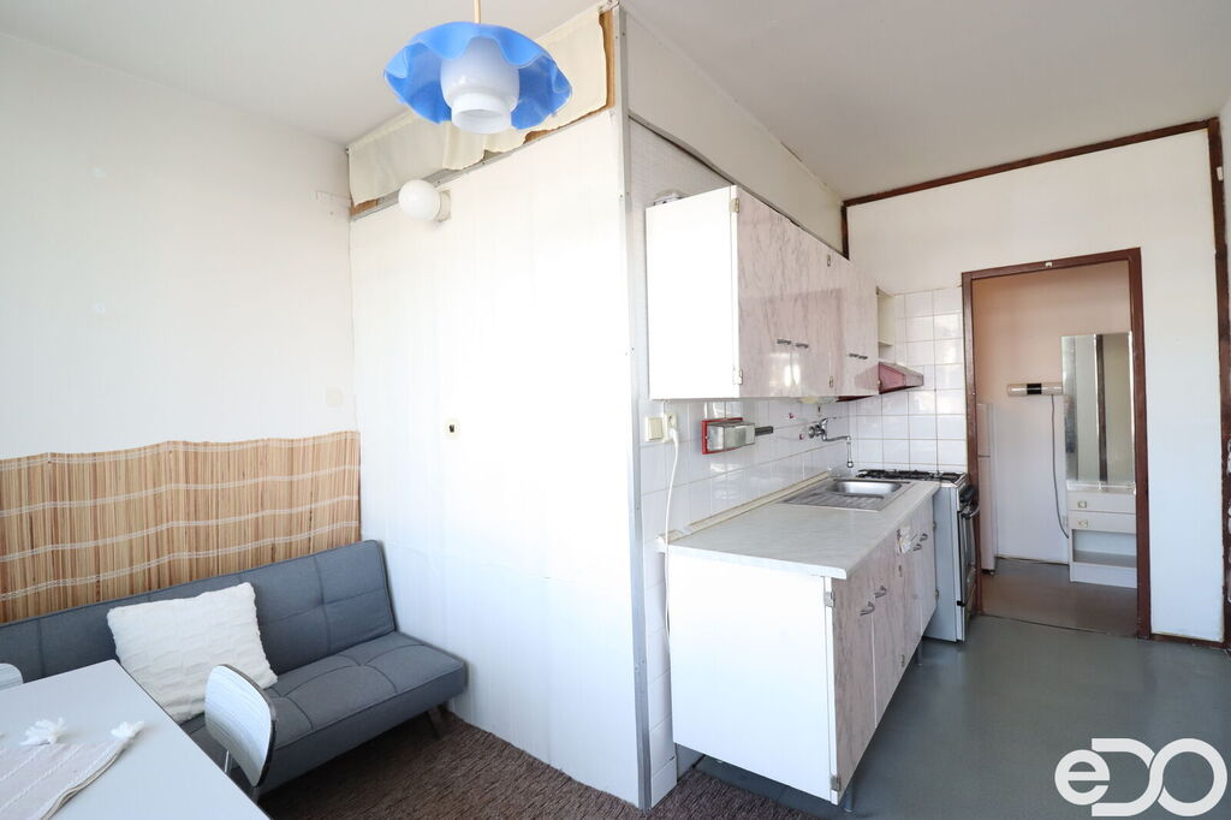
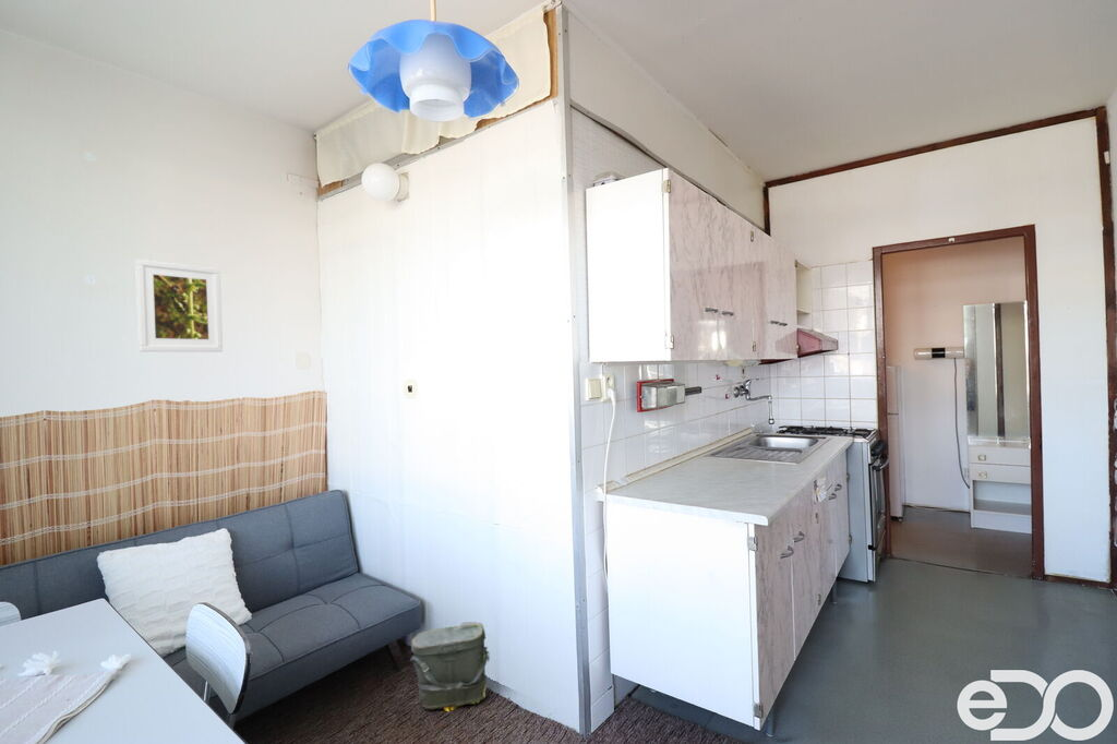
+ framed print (181, 308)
+ bag (452, 668)
